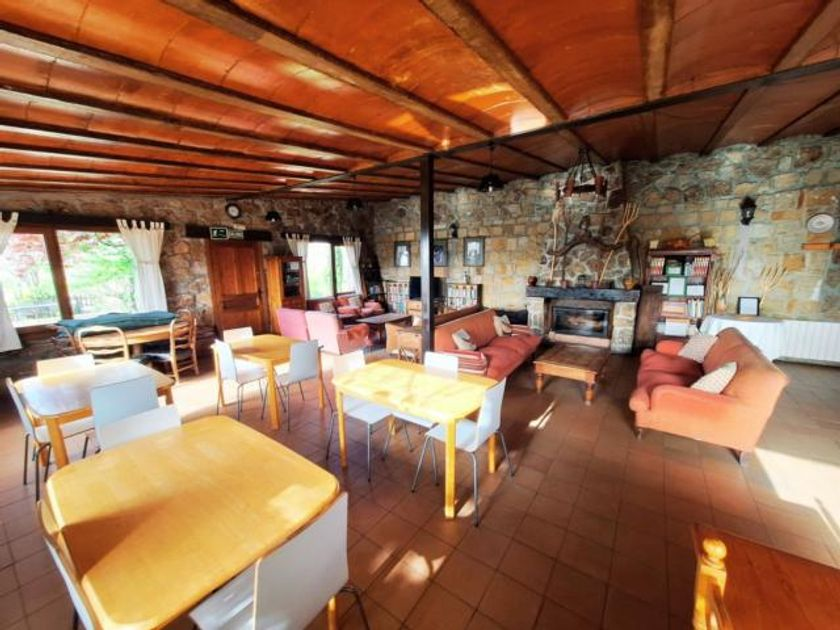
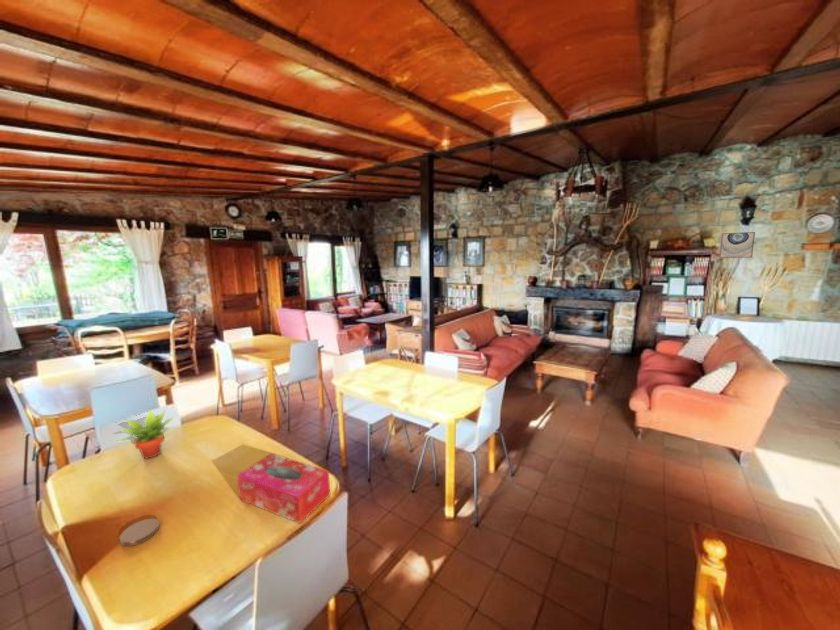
+ tissue box (284, 485)
+ wall art (736, 245)
+ coaster (140, 531)
+ succulent plant (150, 434)
